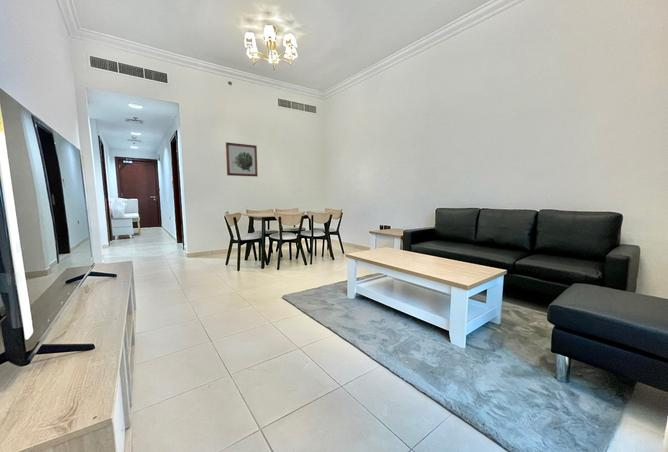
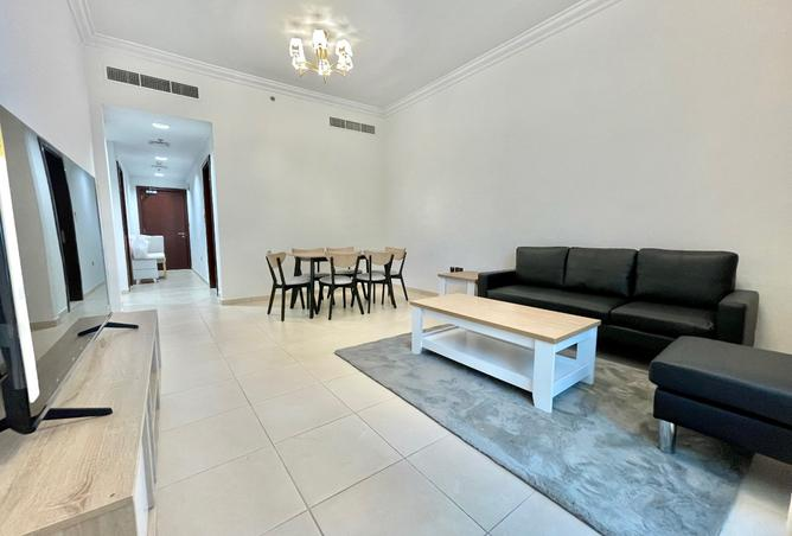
- wall art (242, 160)
